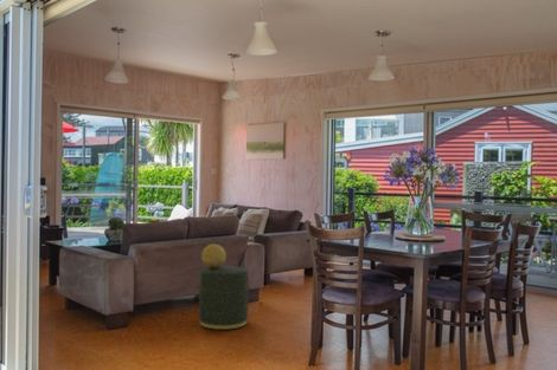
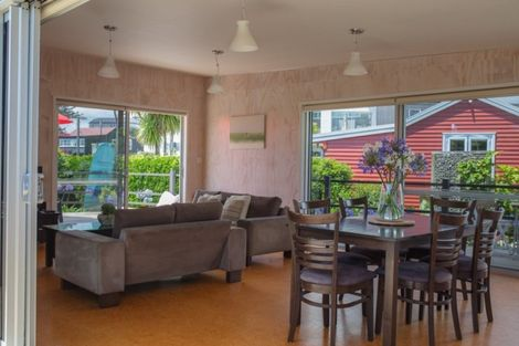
- ottoman (223, 296)
- decorative sphere (213, 255)
